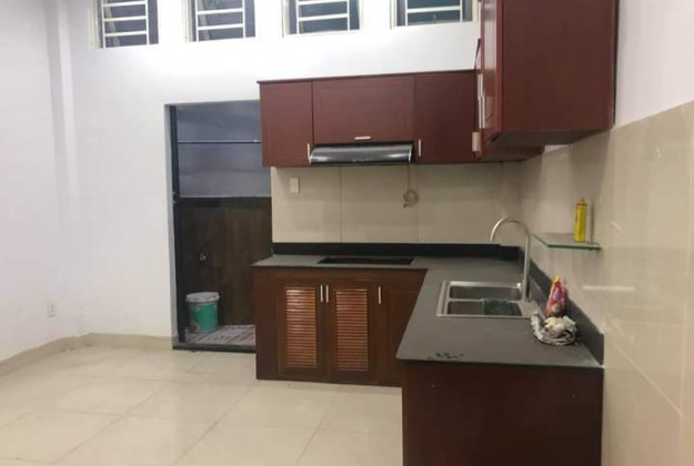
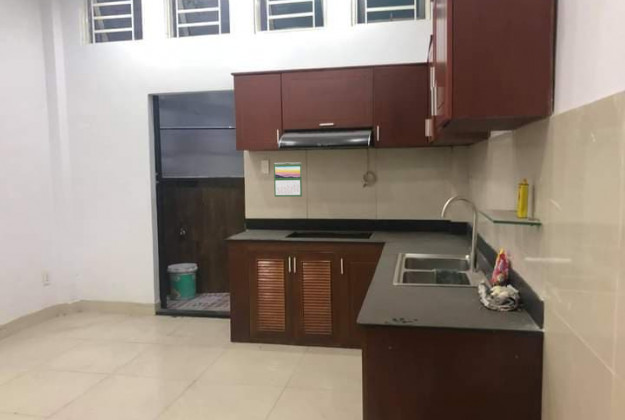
+ calendar (287, 179)
